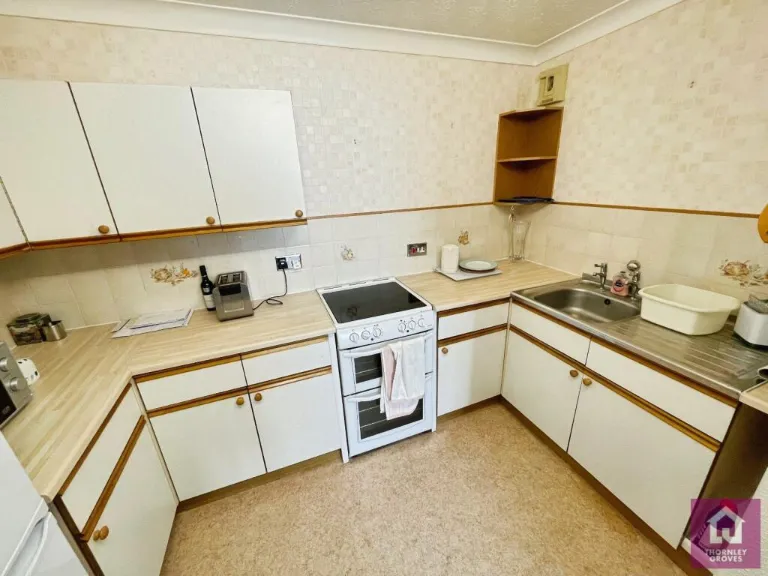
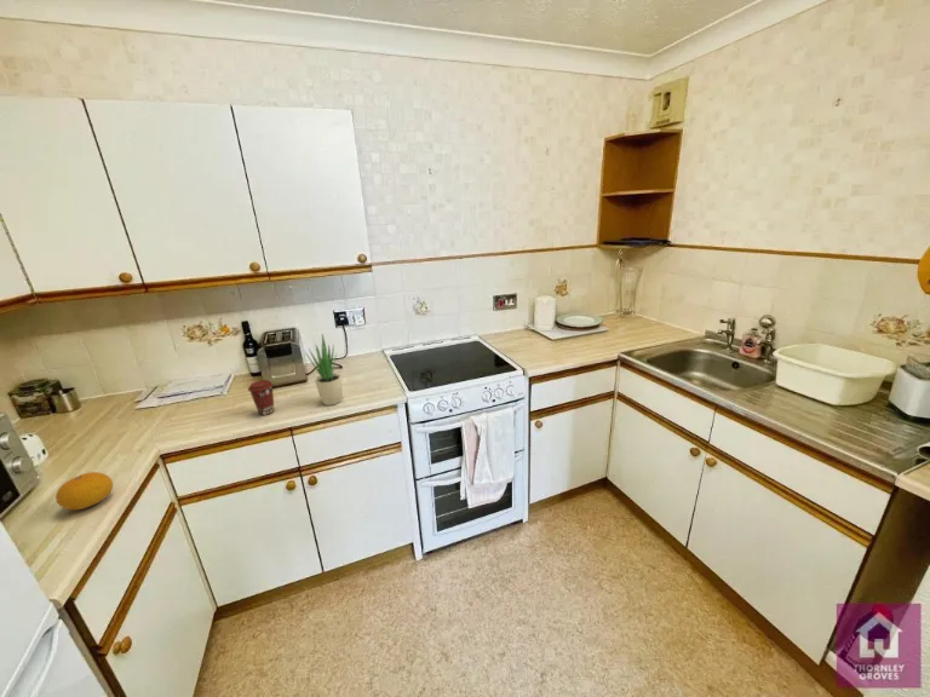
+ potted plant (323, 368)
+ fruit (85, 490)
+ coffee cup (263, 397)
